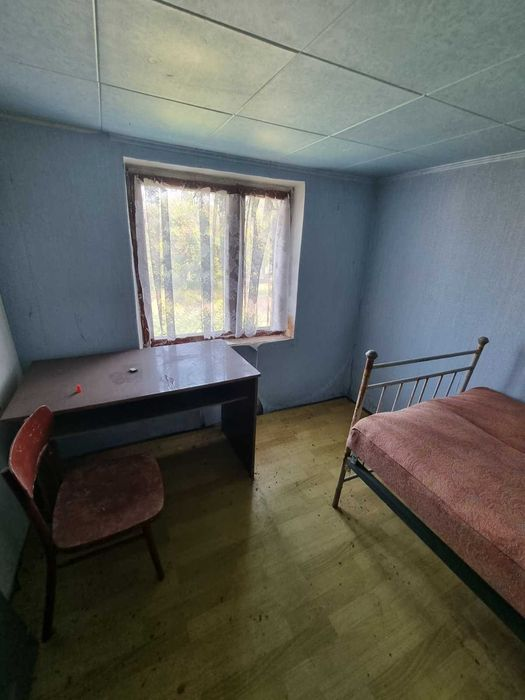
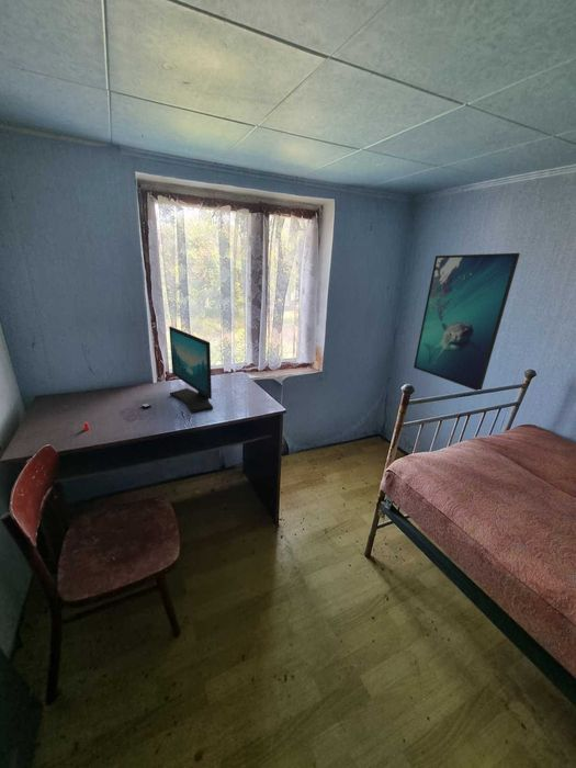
+ computer monitor (190, 368)
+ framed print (456, 320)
